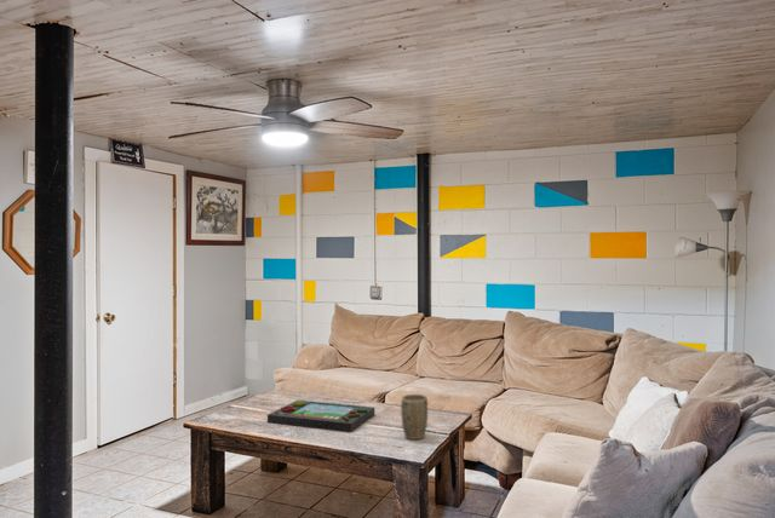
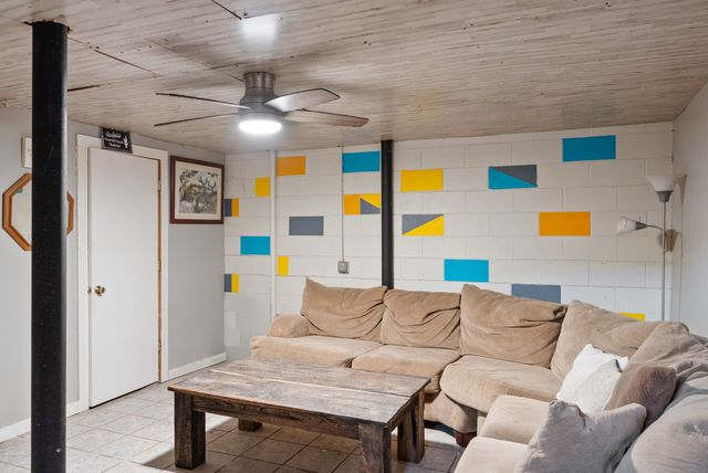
- plant pot (414, 416)
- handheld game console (322, 413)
